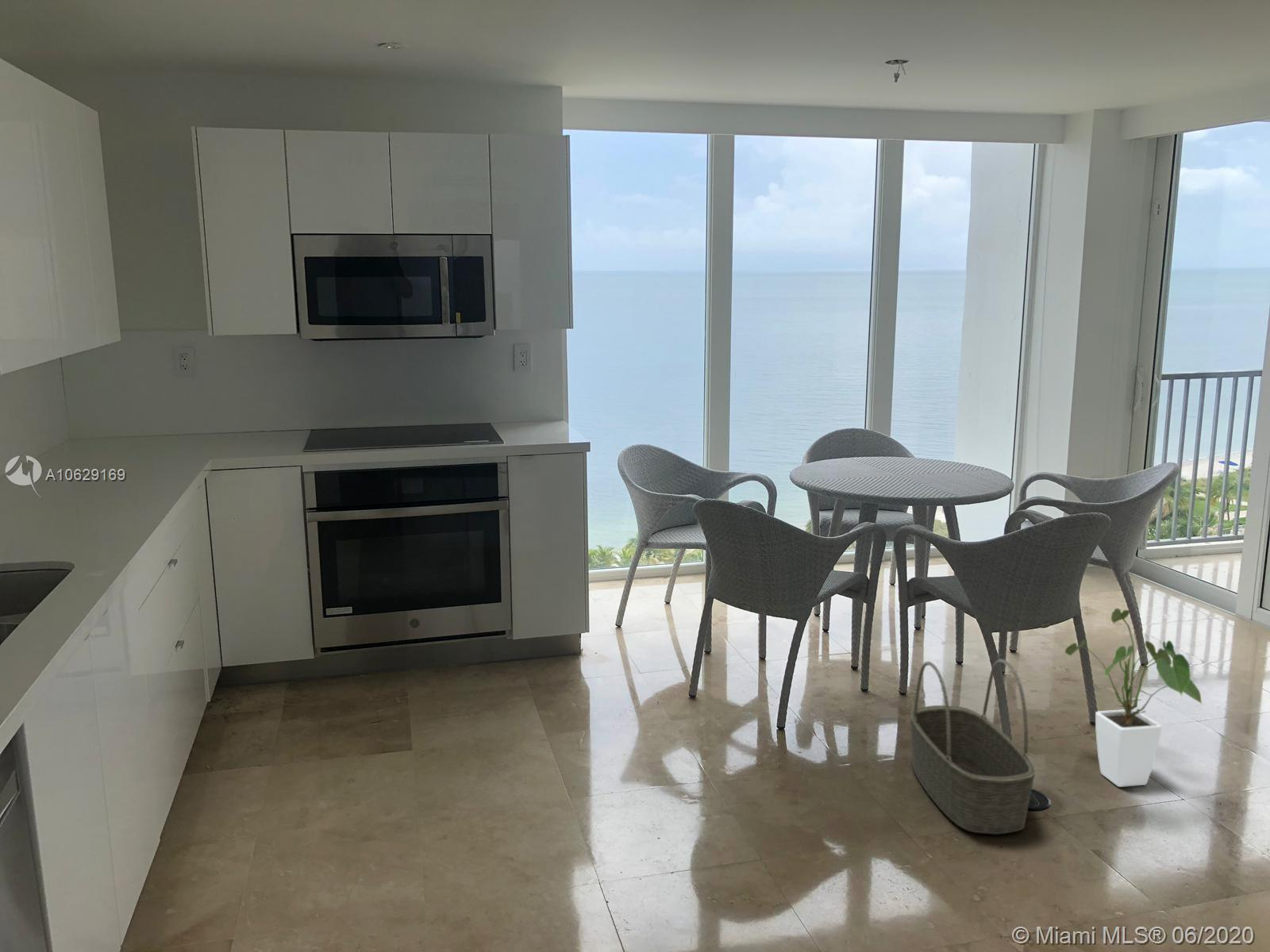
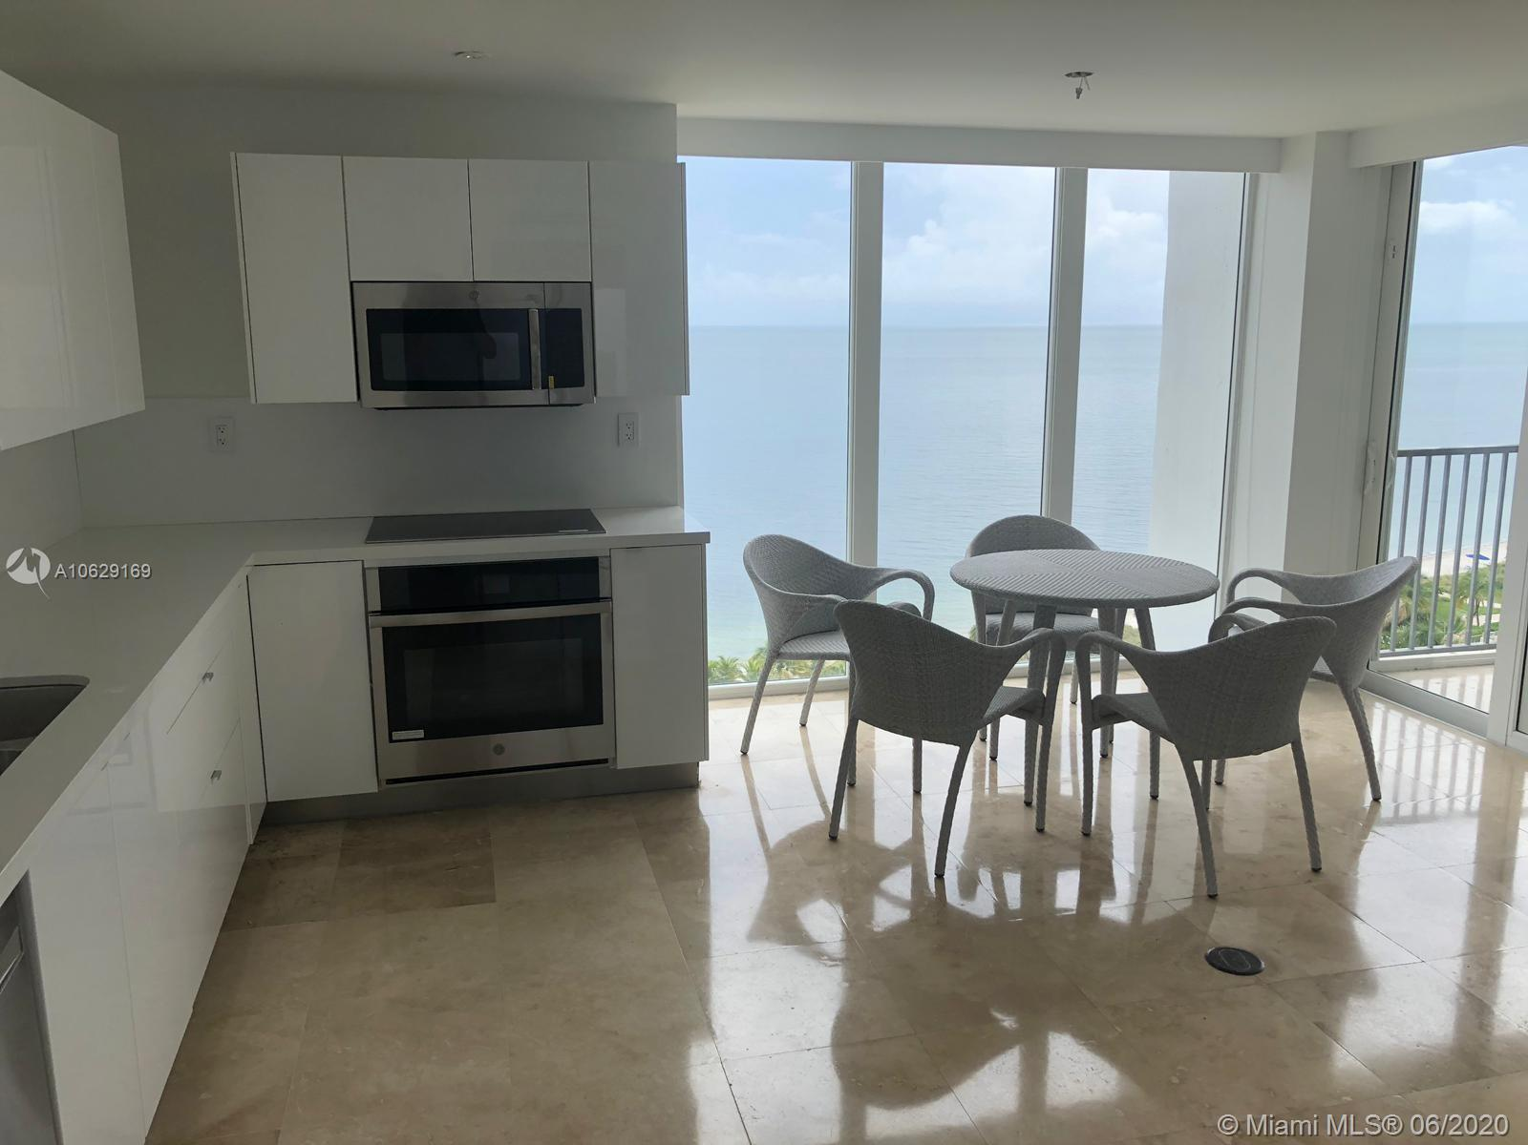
- house plant (1118, 705)
- basket (969, 731)
